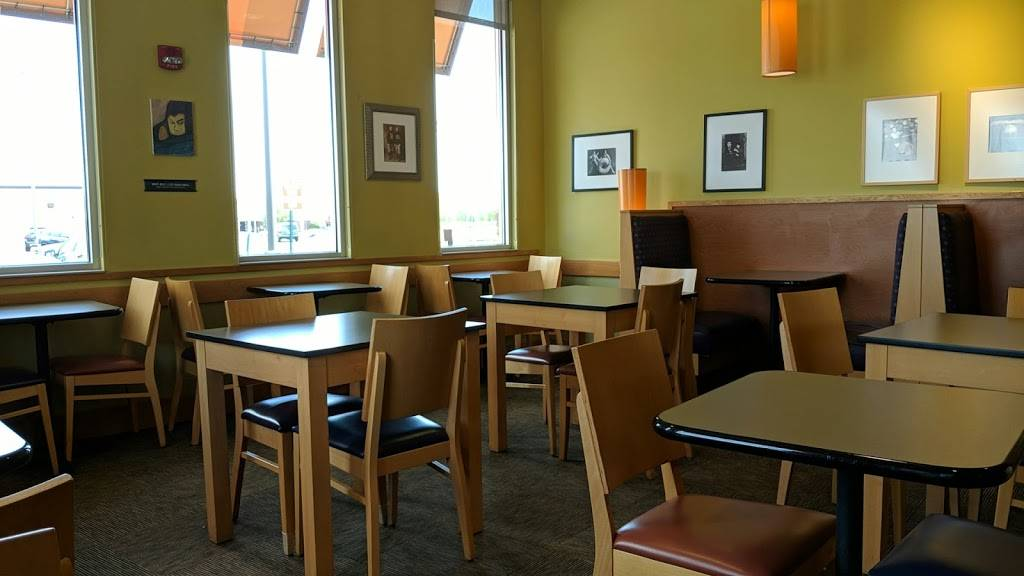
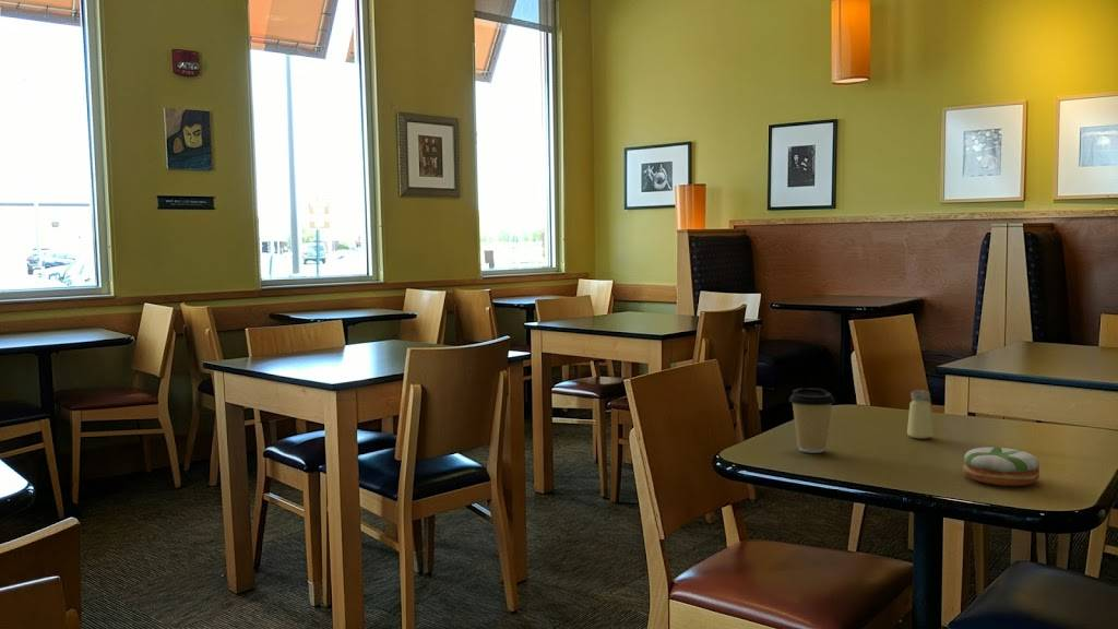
+ coffee cup (811, 420)
+ pastry (1000, 465)
+ saltshaker (919, 413)
